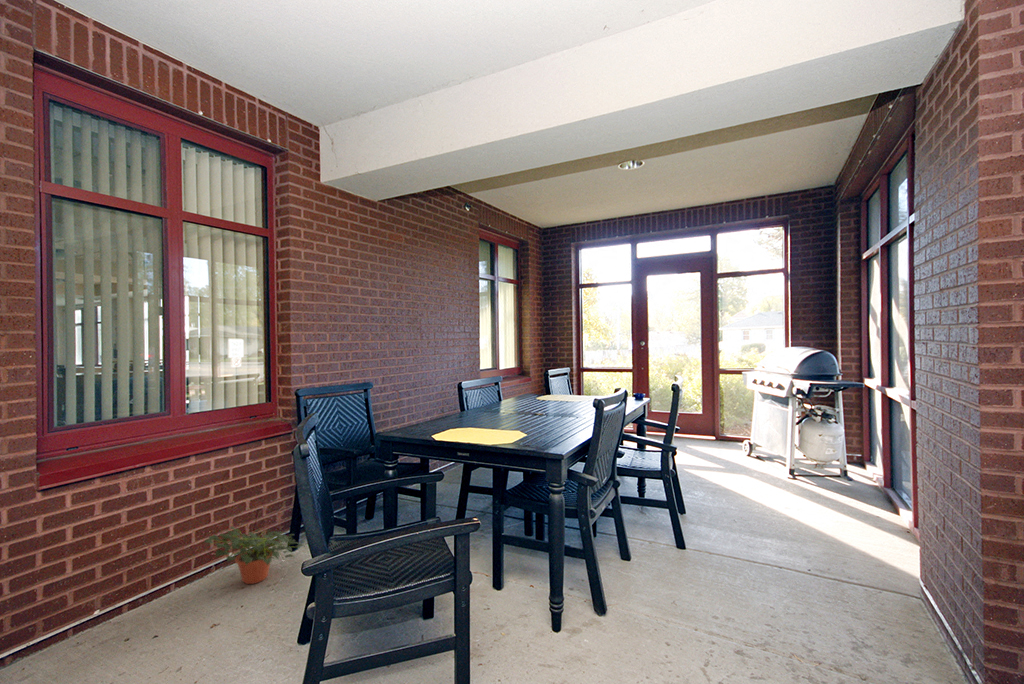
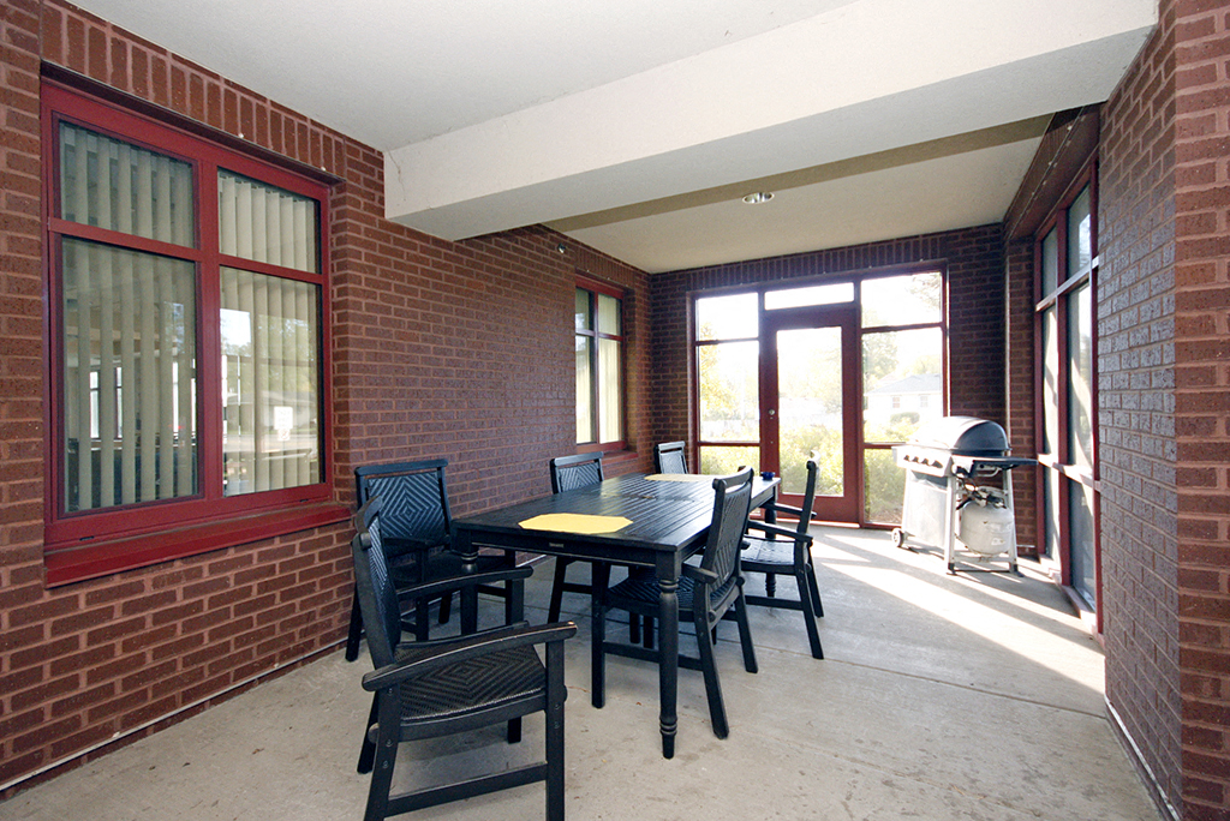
- potted plant (258, 551)
